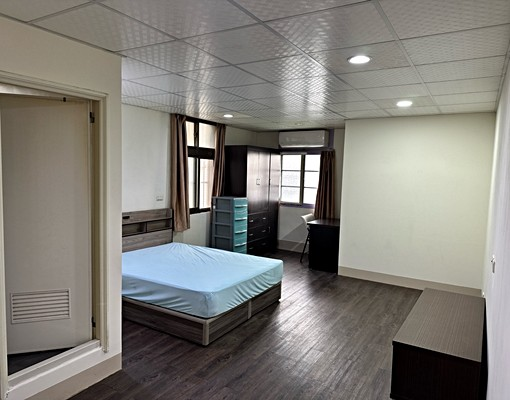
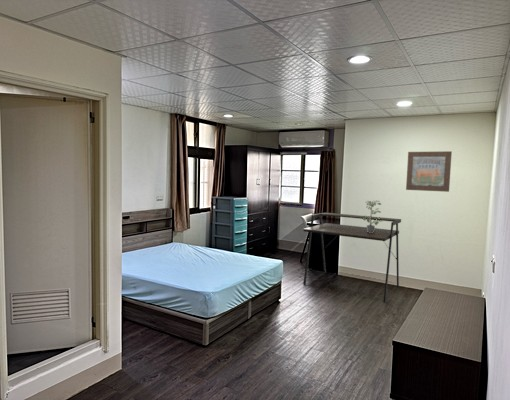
+ potted plant (371, 215)
+ desk (355, 237)
+ wall art (428, 171)
